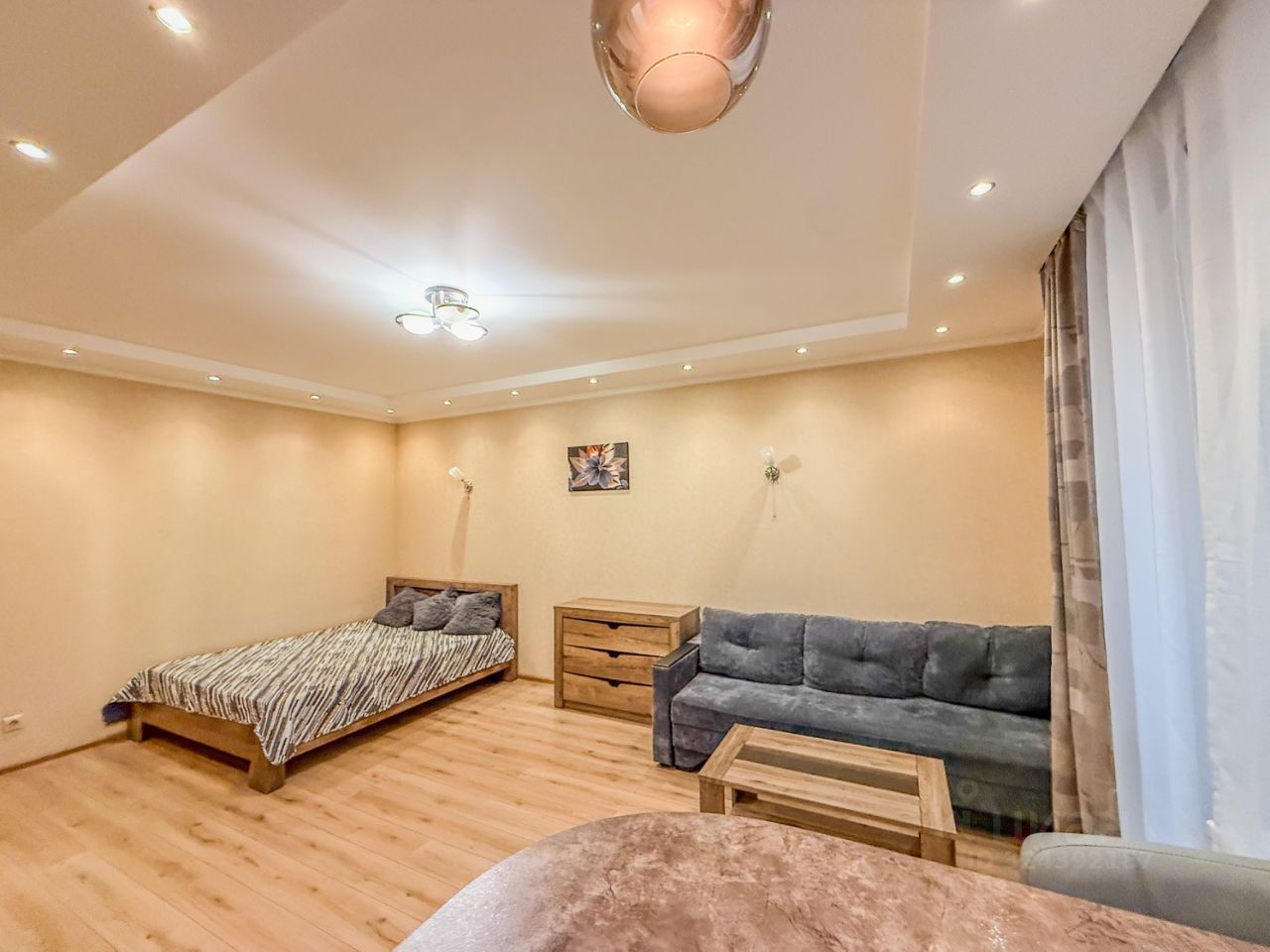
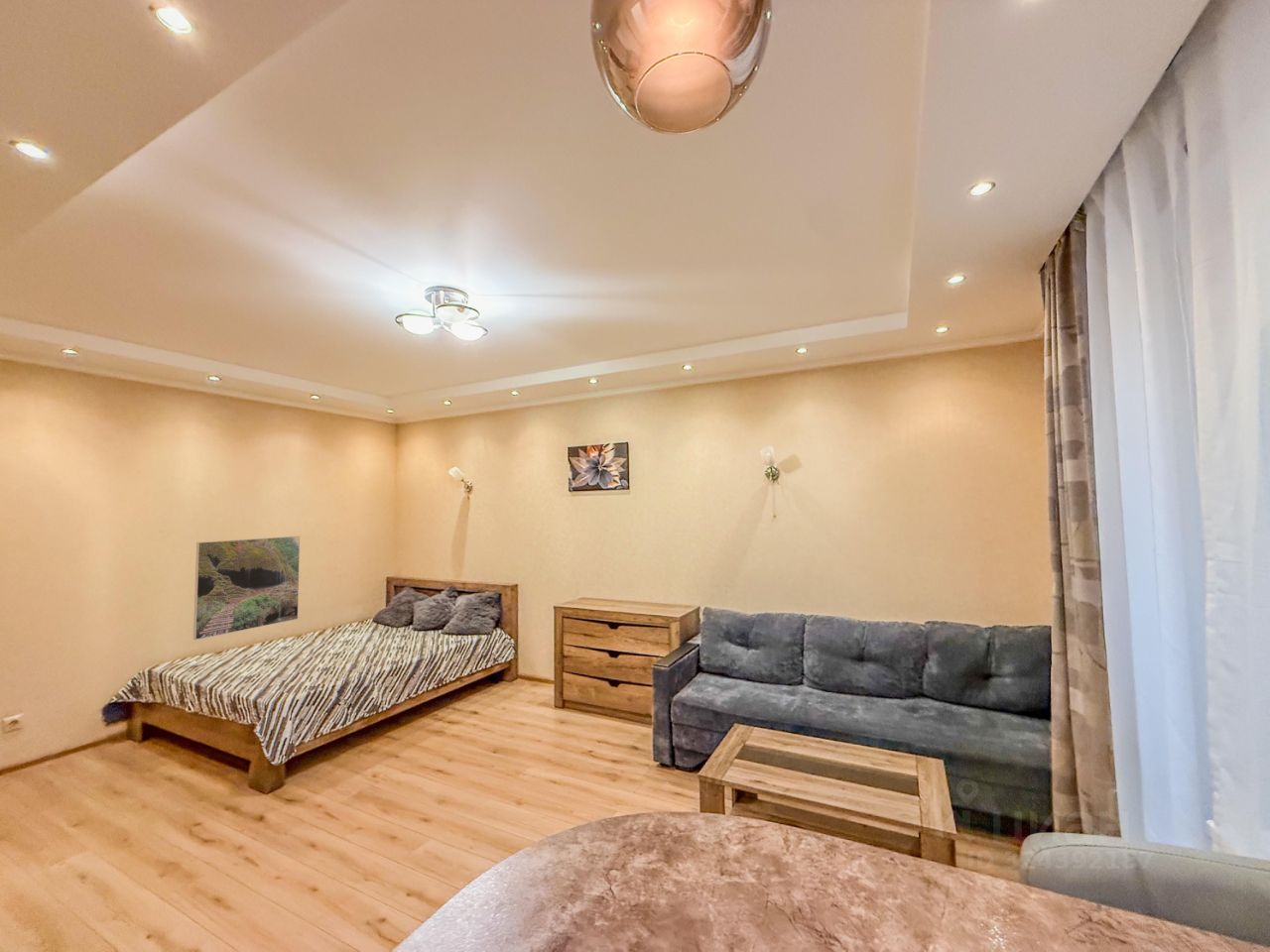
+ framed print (250, 583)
